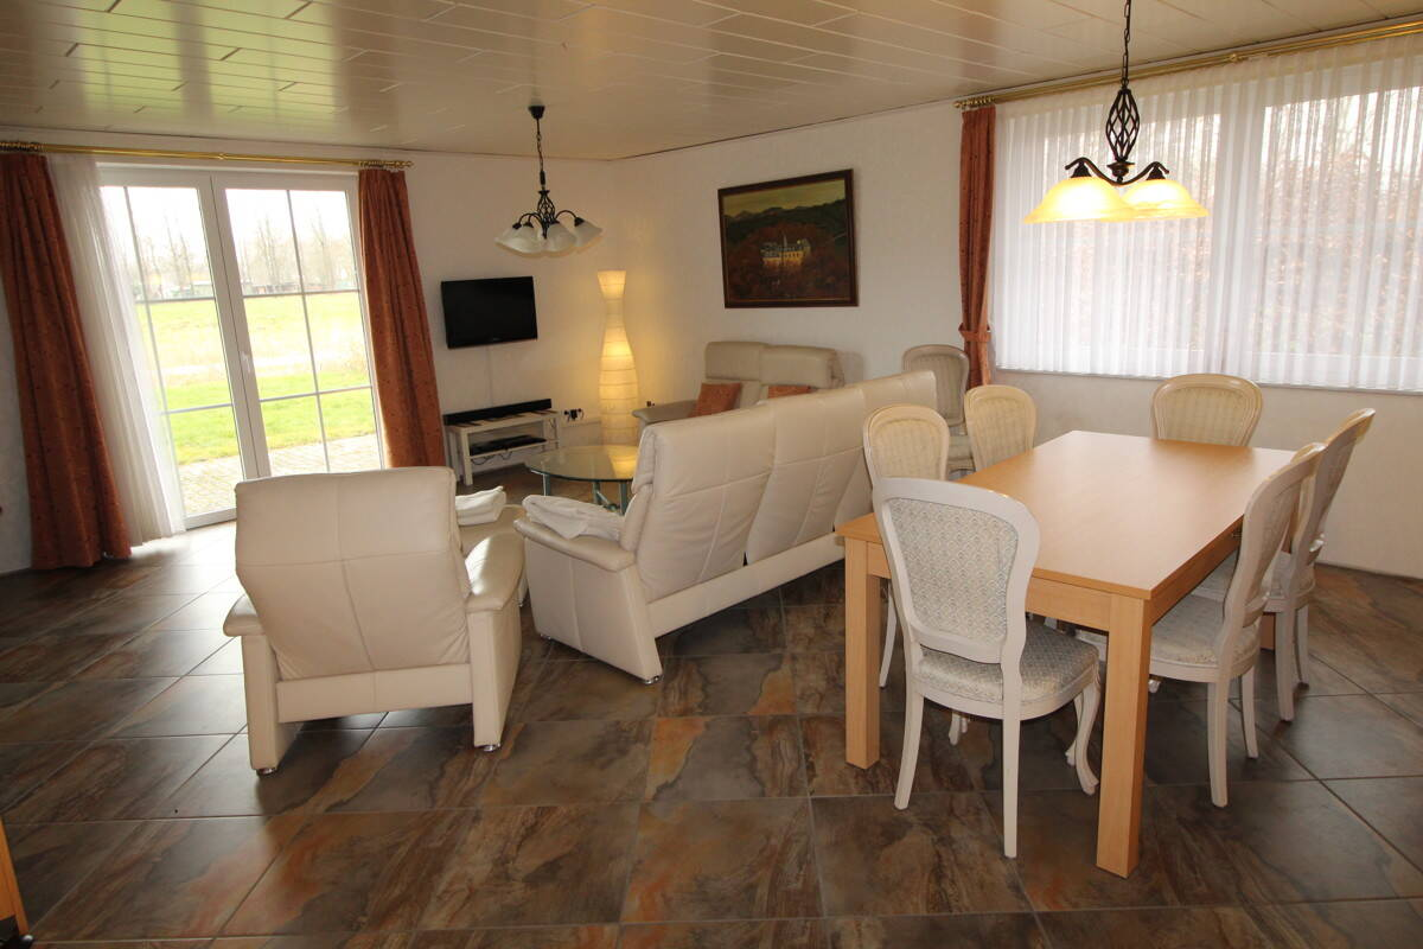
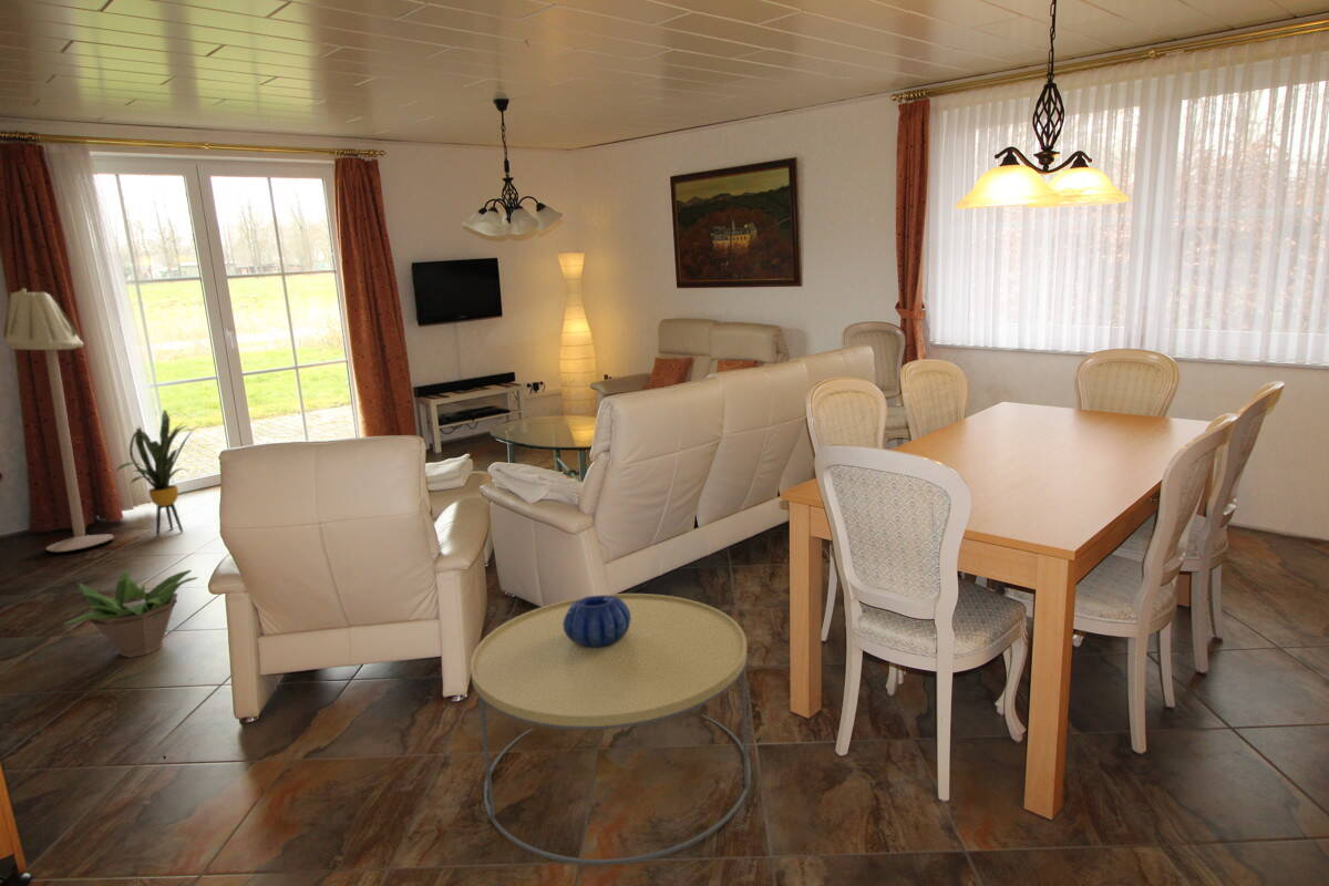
+ house plant (167, 473)
+ decorative bowl (597, 616)
+ decorative plant (135, 617)
+ floor lamp (59, 418)
+ coffee table (614, 709)
